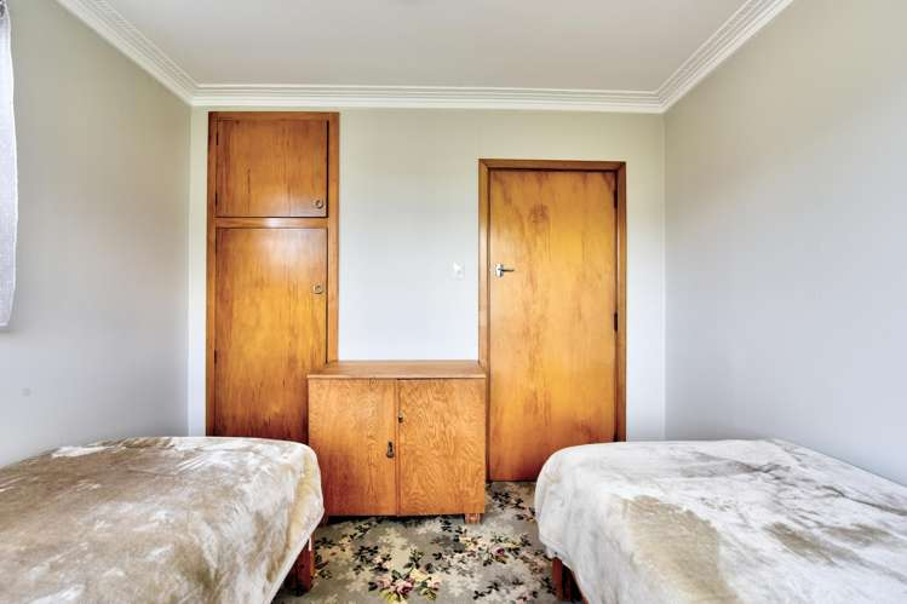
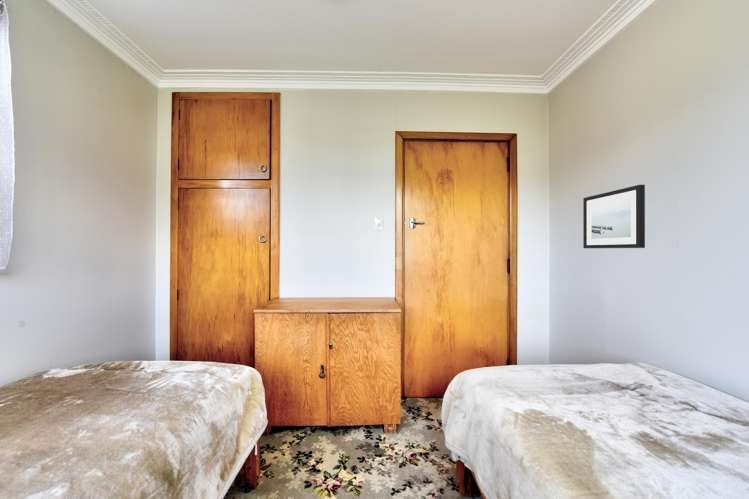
+ wall art (610, 220)
